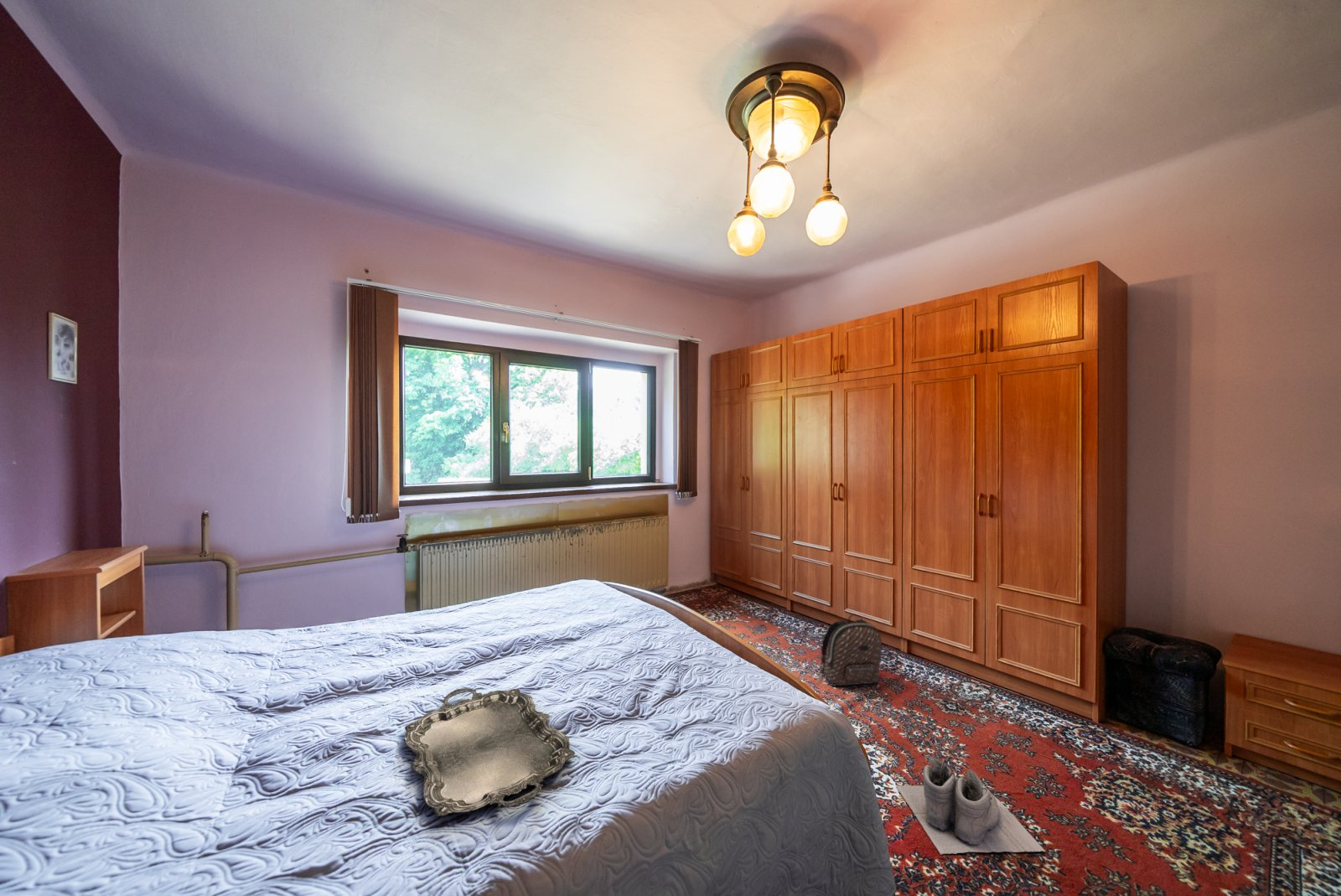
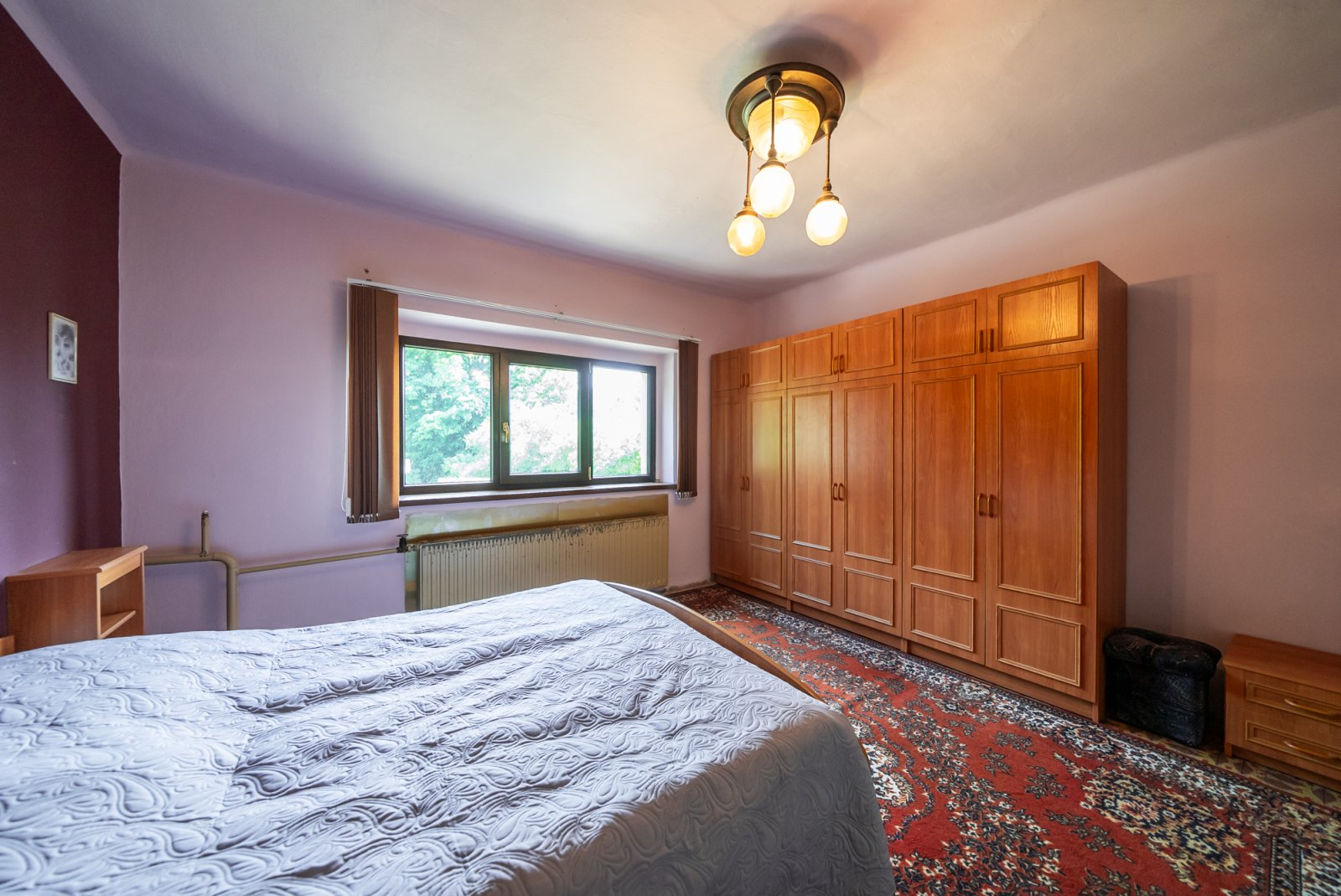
- boots (964, 791)
- serving tray (486, 739)
- backpack (851, 646)
